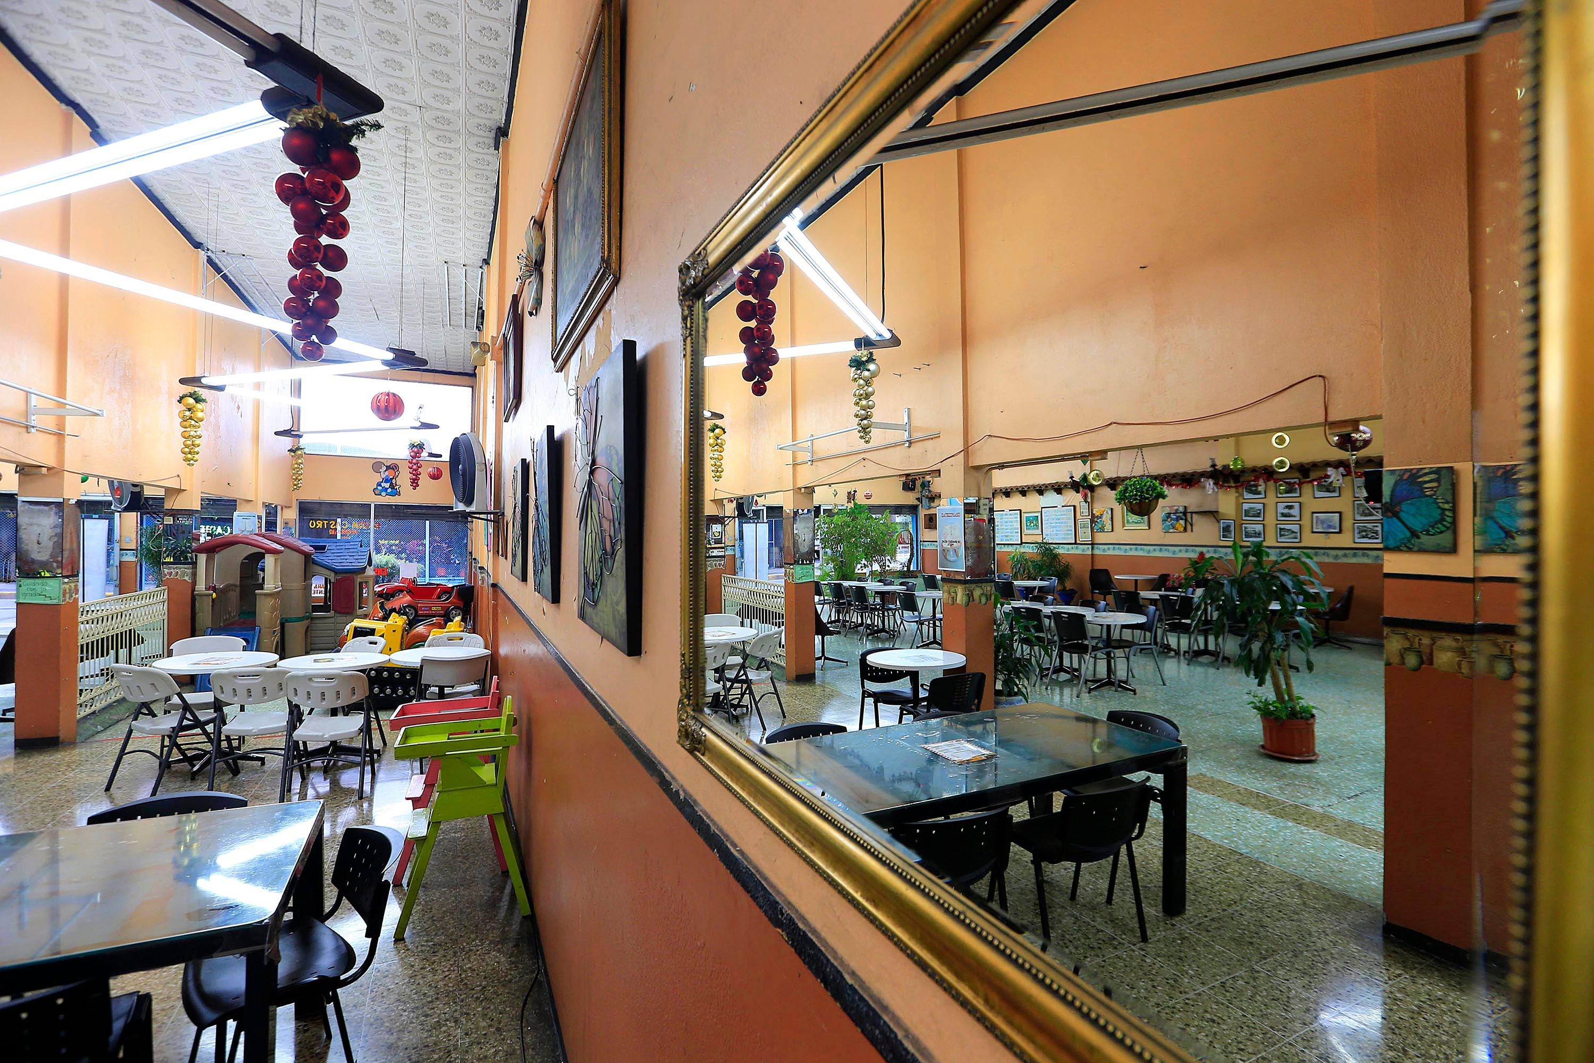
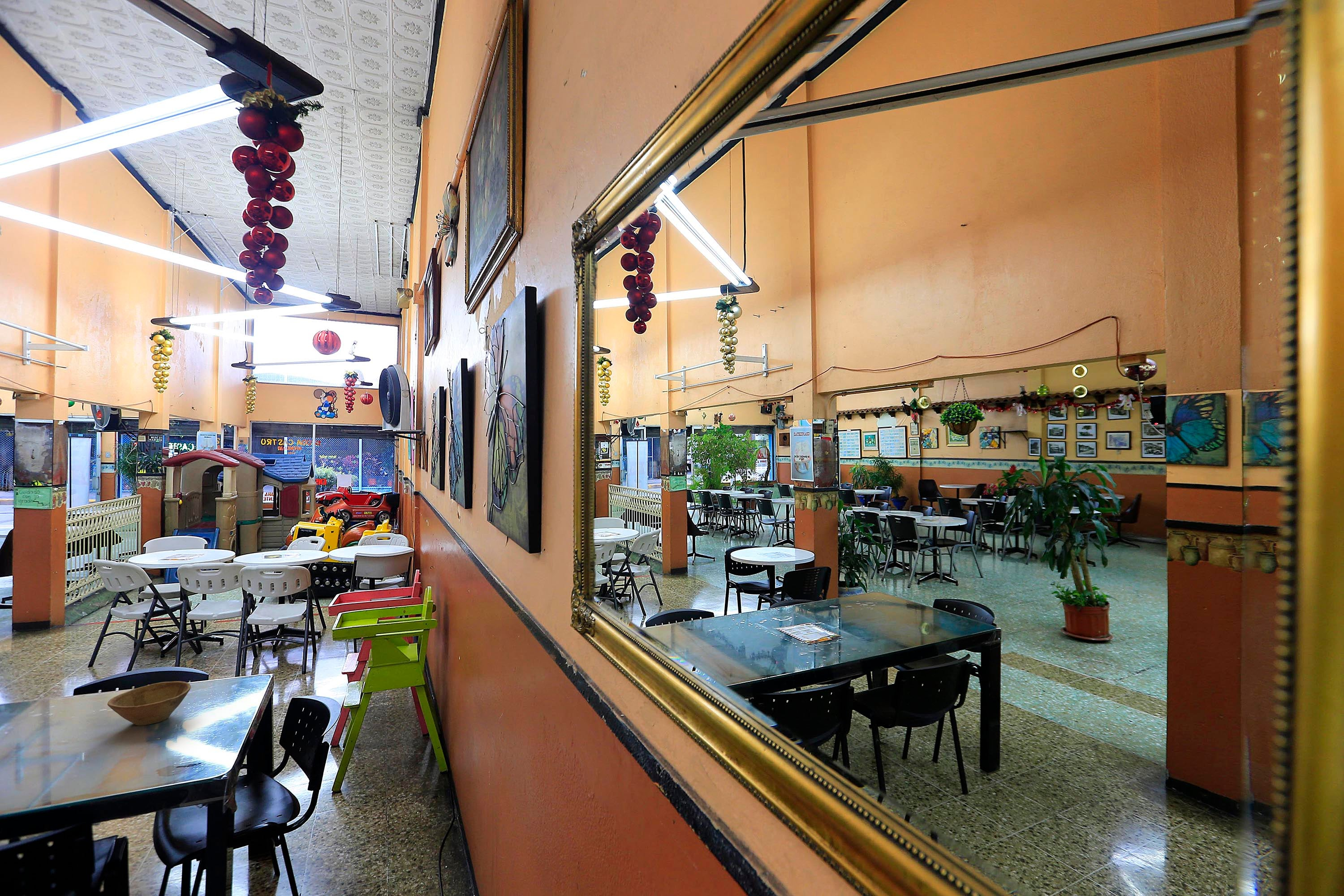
+ bowl (151, 706)
